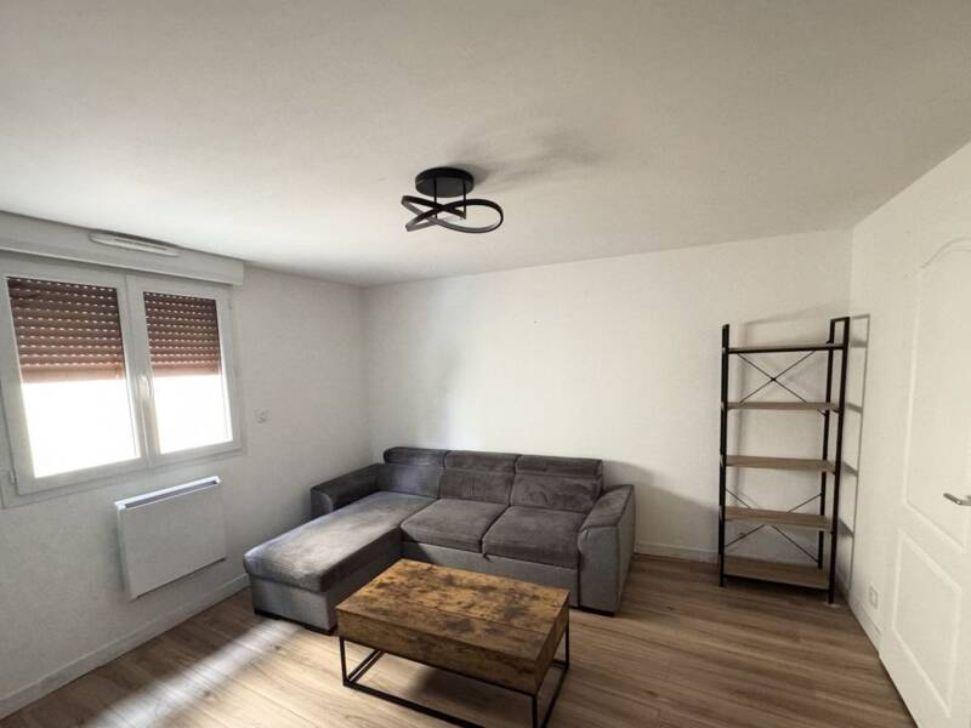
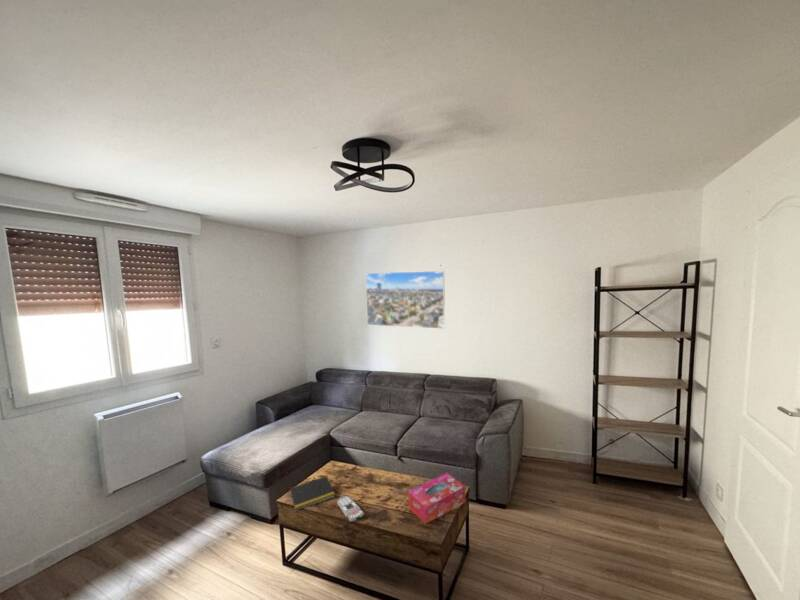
+ tissue box (437, 496)
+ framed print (403, 299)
+ notepad (312, 492)
+ remote control (349, 507)
